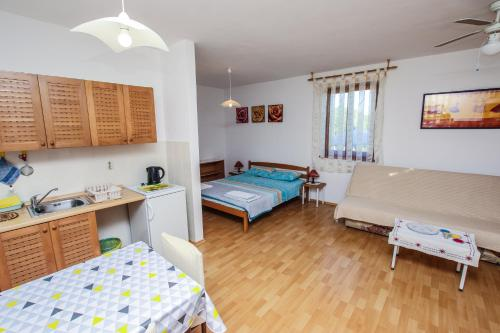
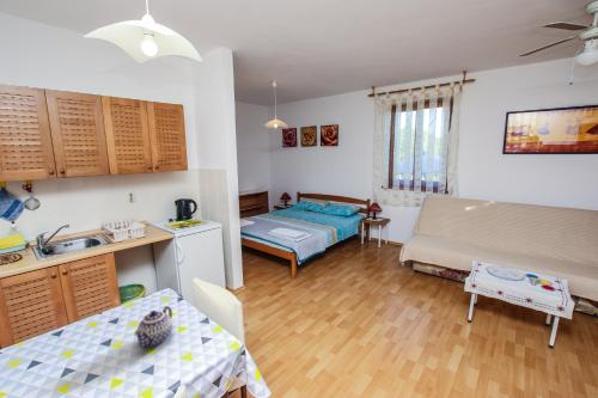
+ teapot (154, 325)
